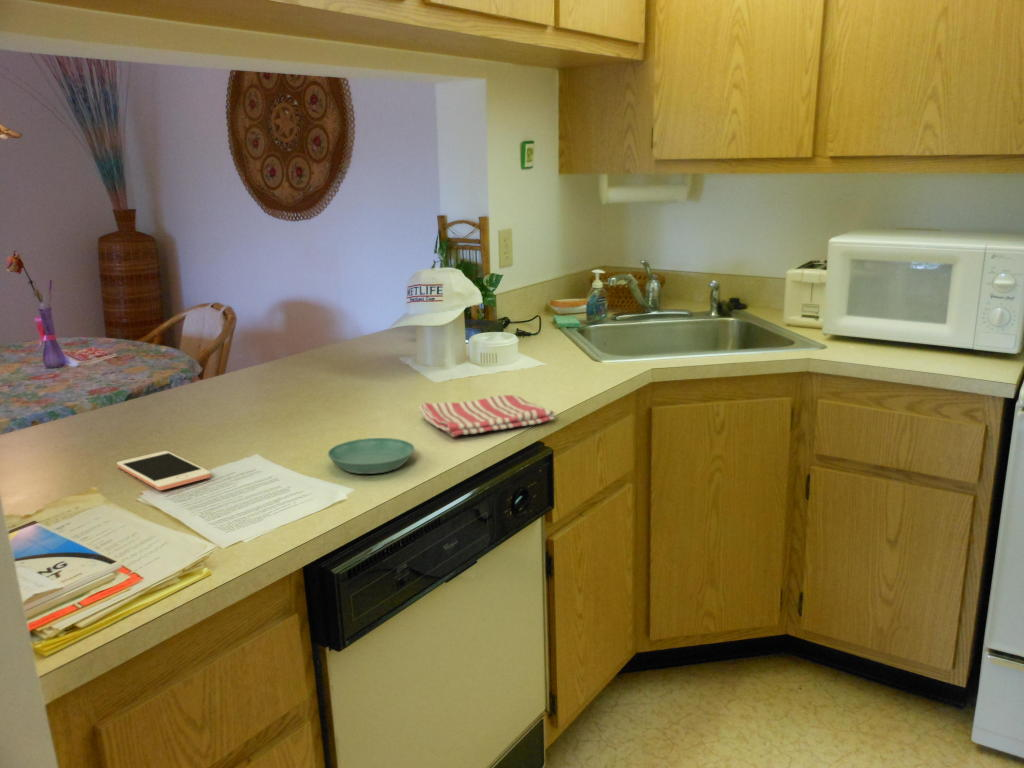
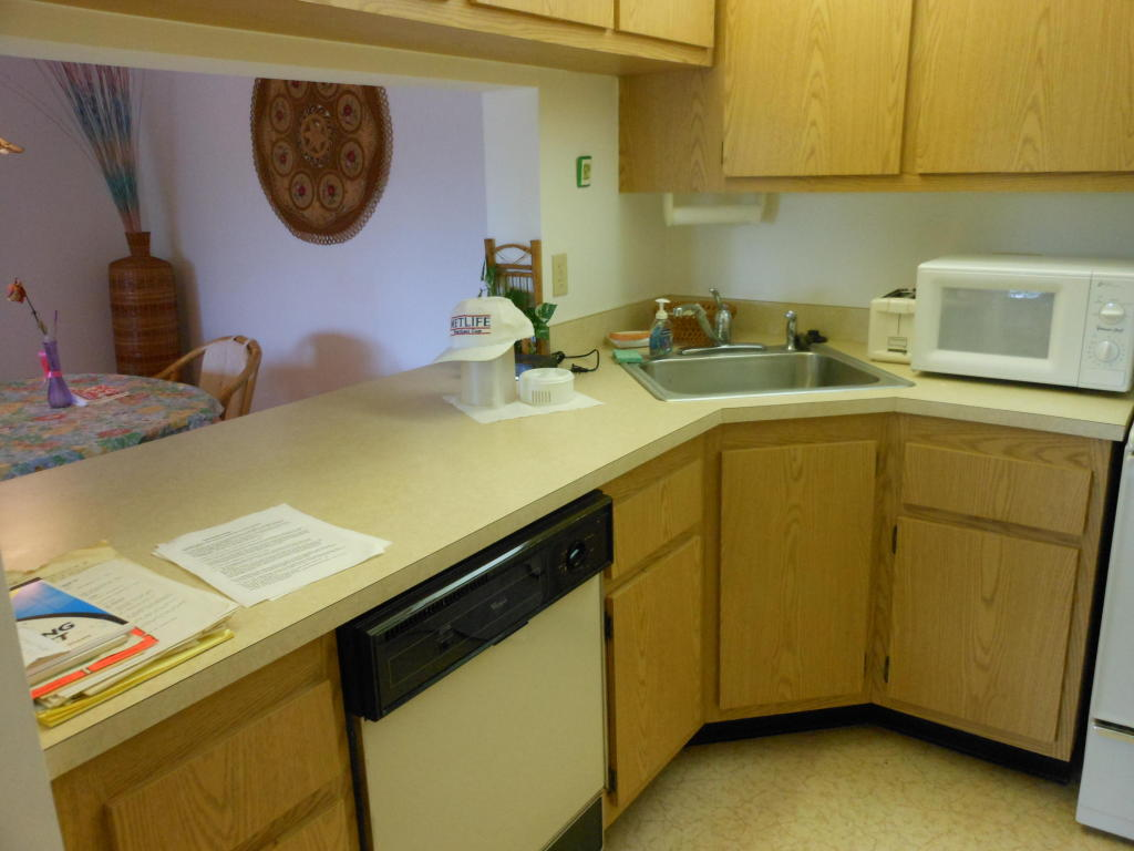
- saucer (371, 457)
- cell phone (162, 469)
- dish towel (487, 412)
